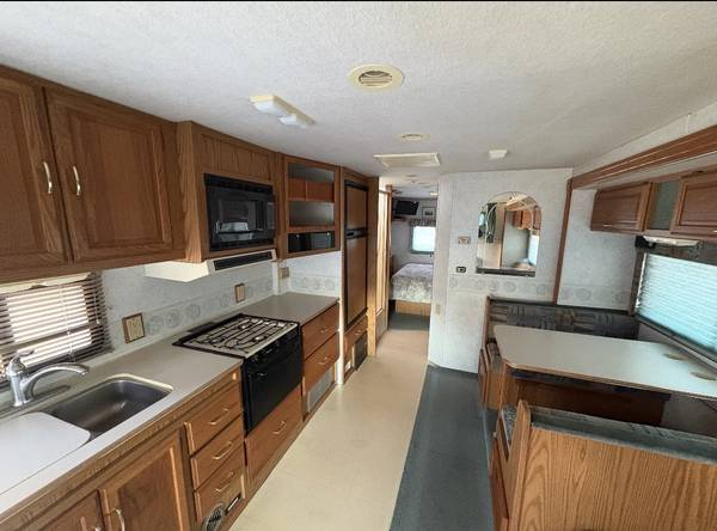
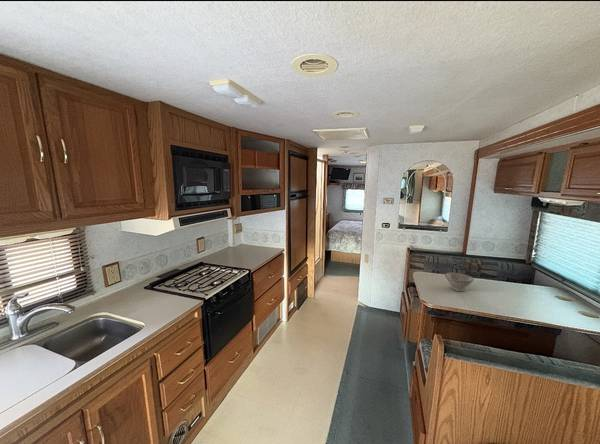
+ bowl (458, 282)
